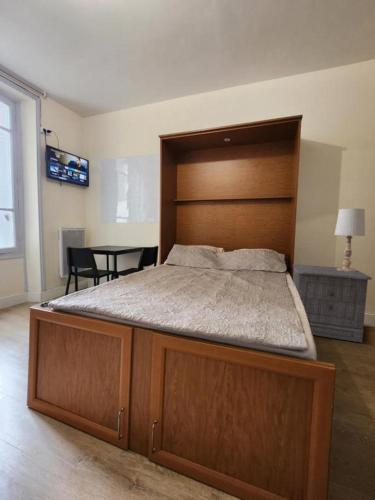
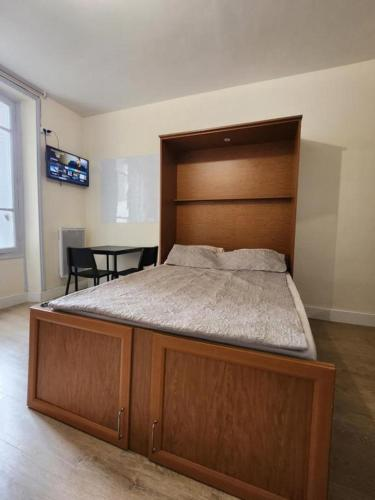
- table lamp (349, 240)
- nightstand (324, 299)
